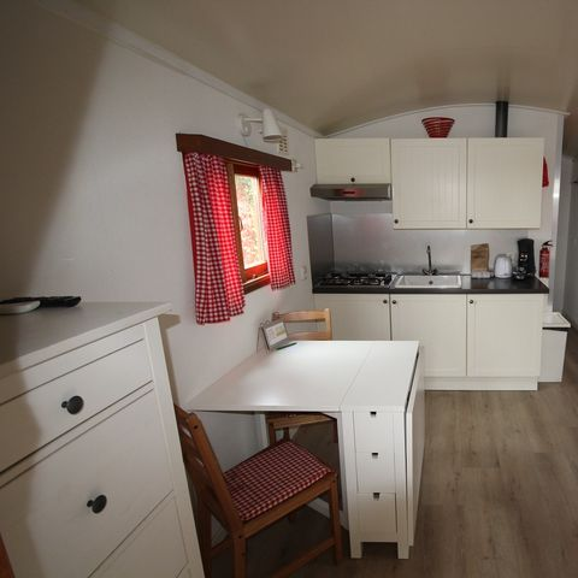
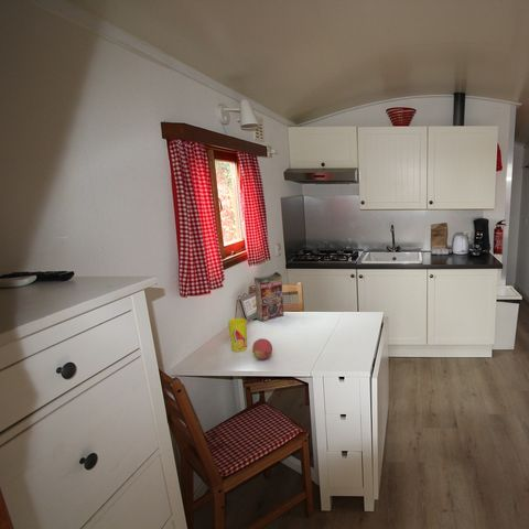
+ cup (238, 334)
+ fruit (261, 348)
+ cereal box (268, 294)
